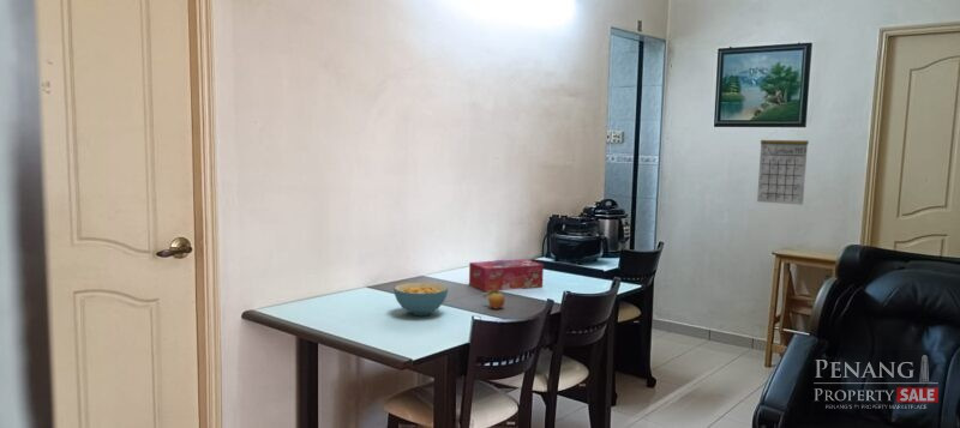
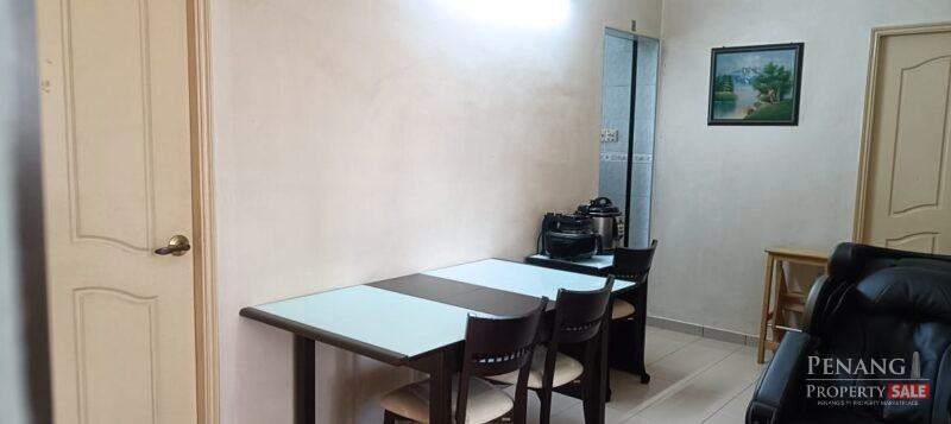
- fruit (492, 296)
- cereal bowl (420, 300)
- tissue box (505, 275)
- calendar (782, 164)
